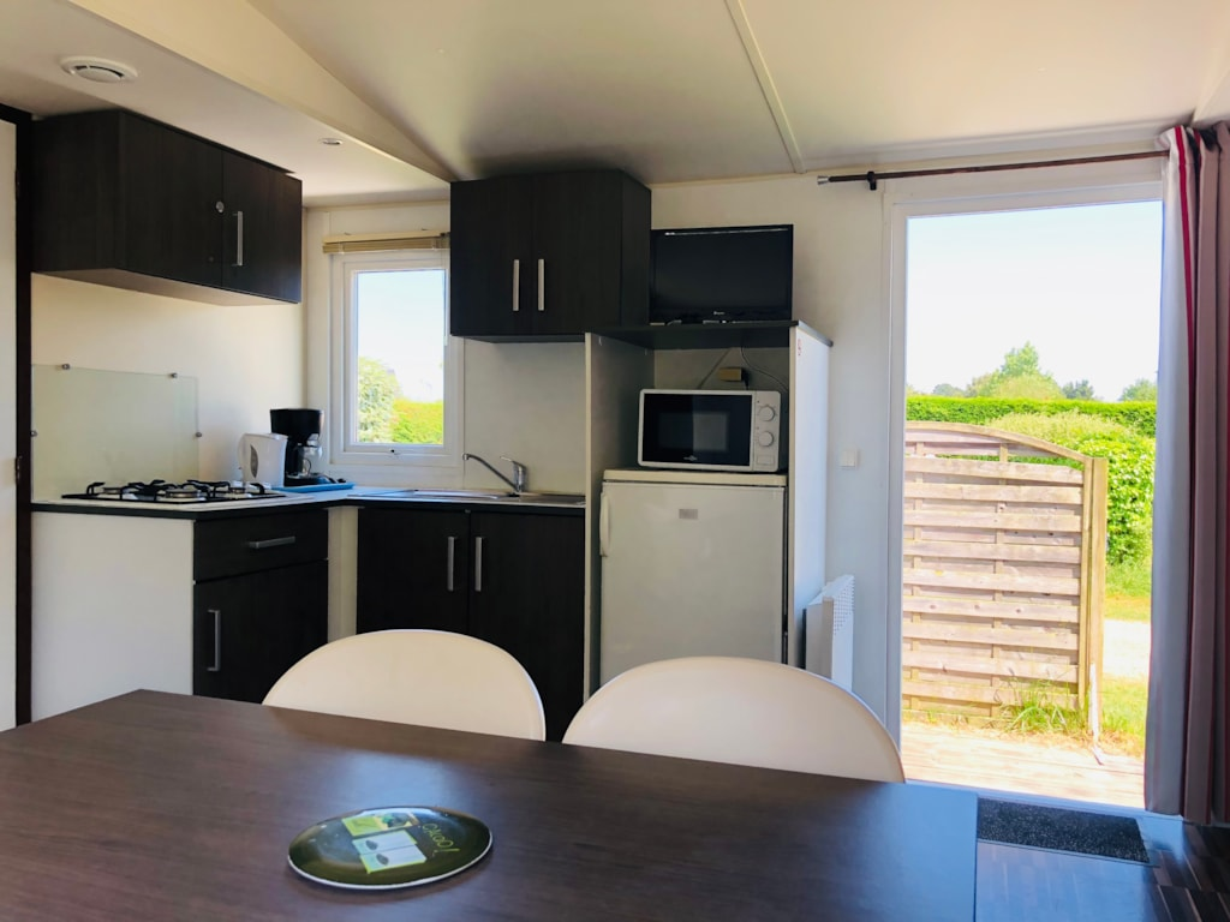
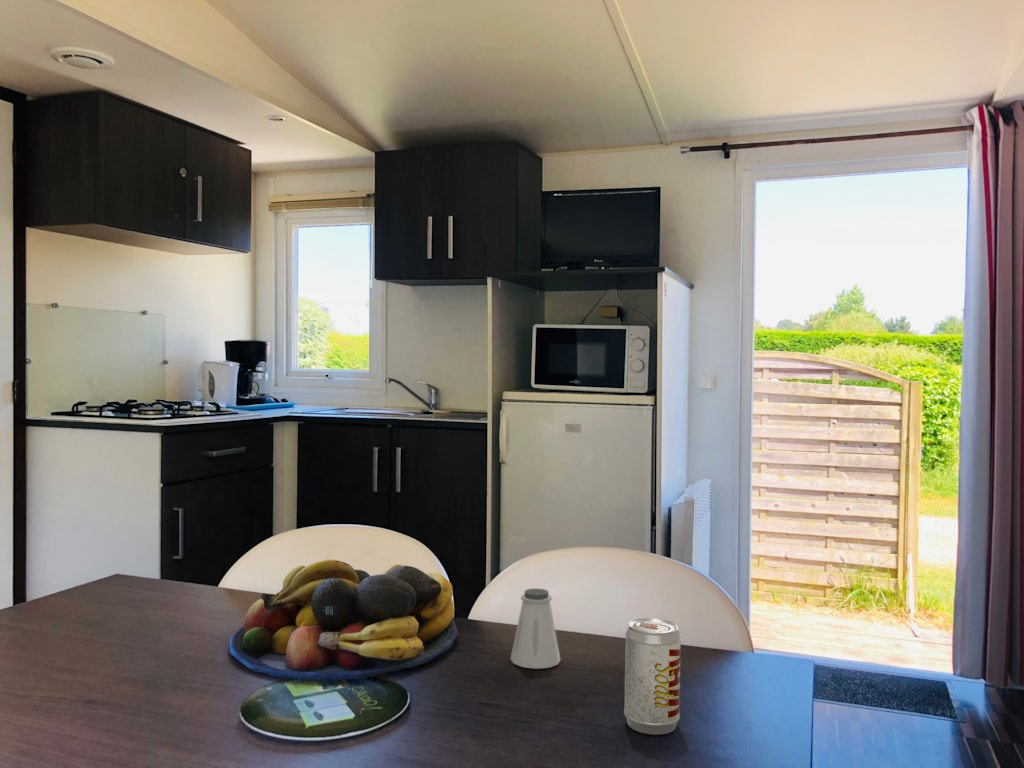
+ fruit bowl (344, 598)
+ saltshaker (535, 625)
+ beverage can (652, 674)
